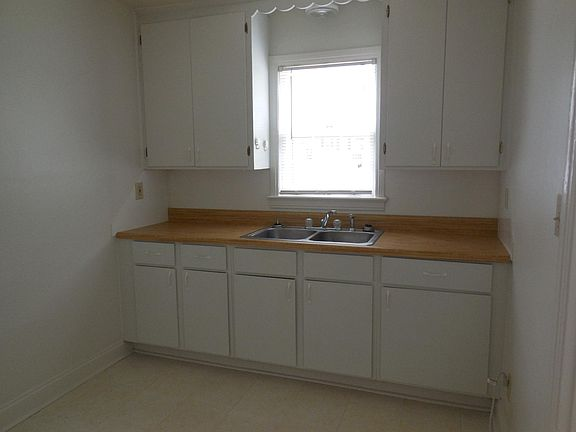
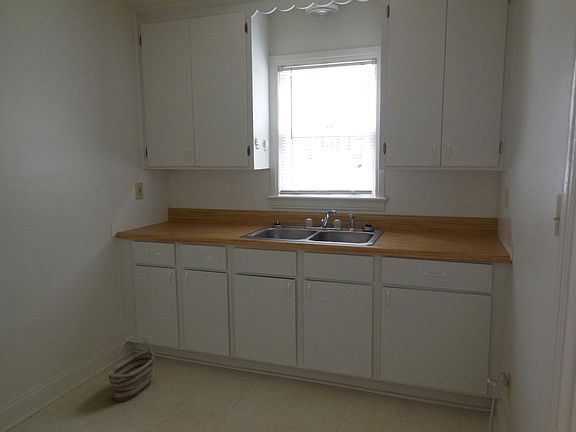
+ basket (132, 363)
